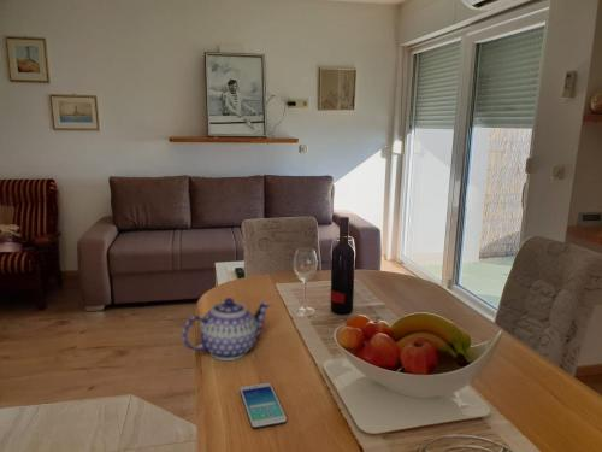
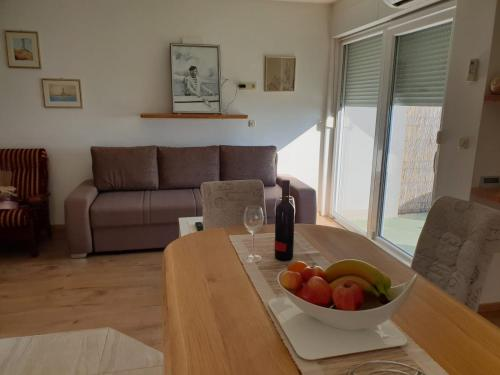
- smartphone (261, 404)
- teapot (229, 324)
